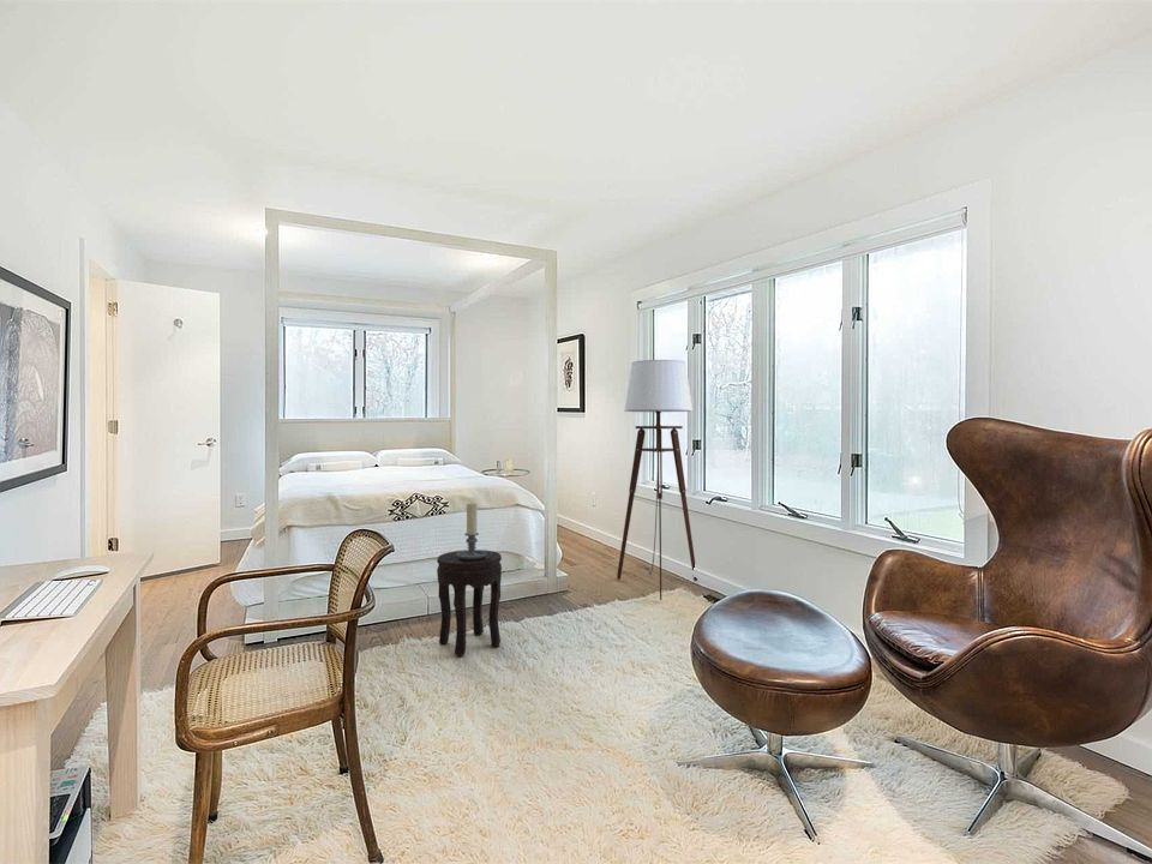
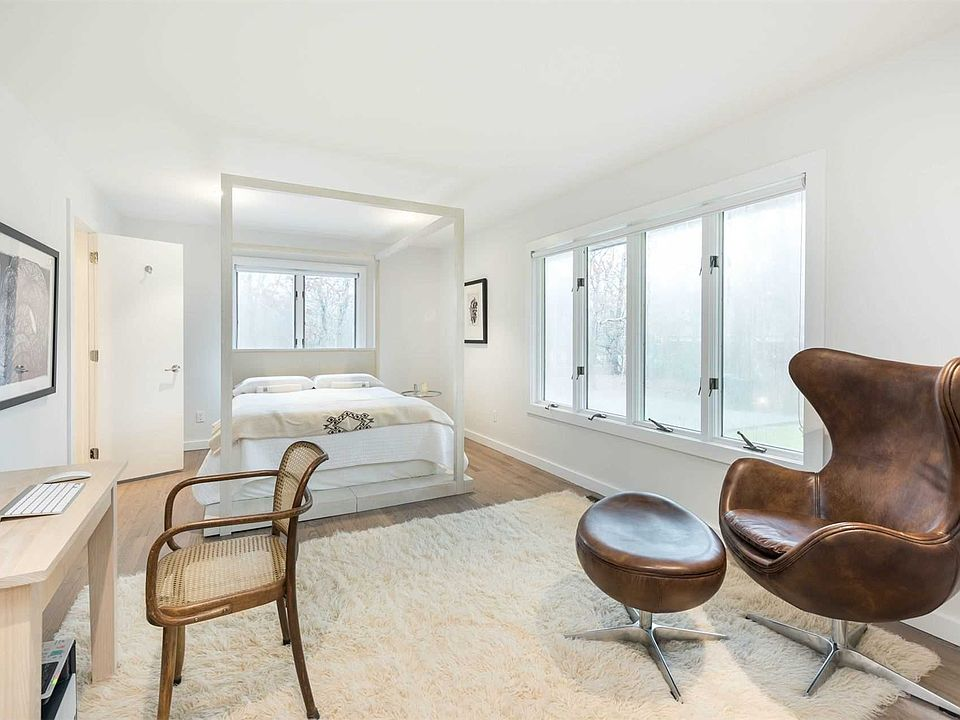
- side table (473, 600)
- floor lamp (658, 473)
- candle holder (474, 529)
